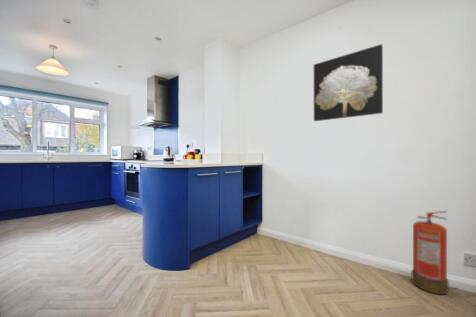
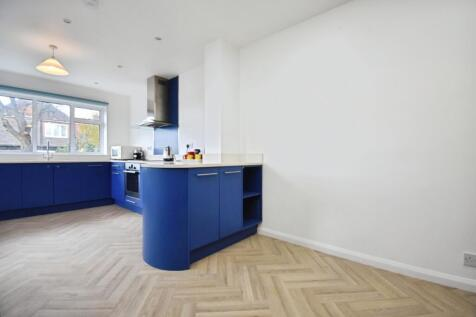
- wall art (345, 86)
- fire extinguisher (429, 247)
